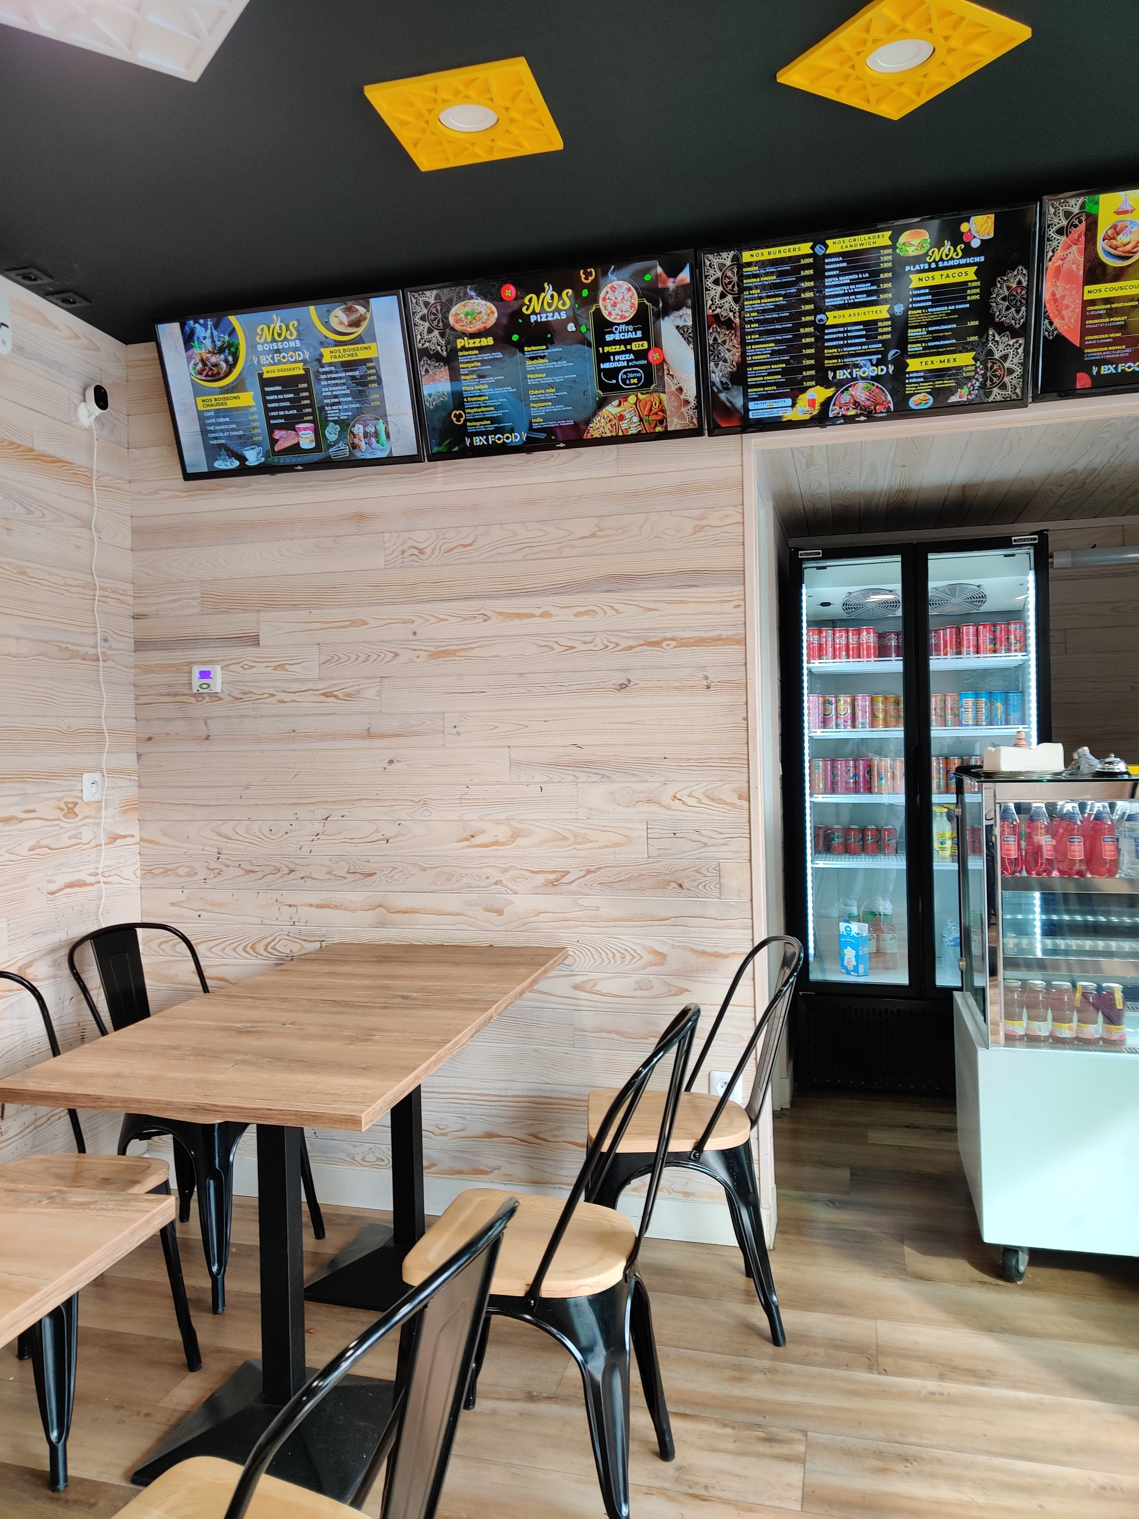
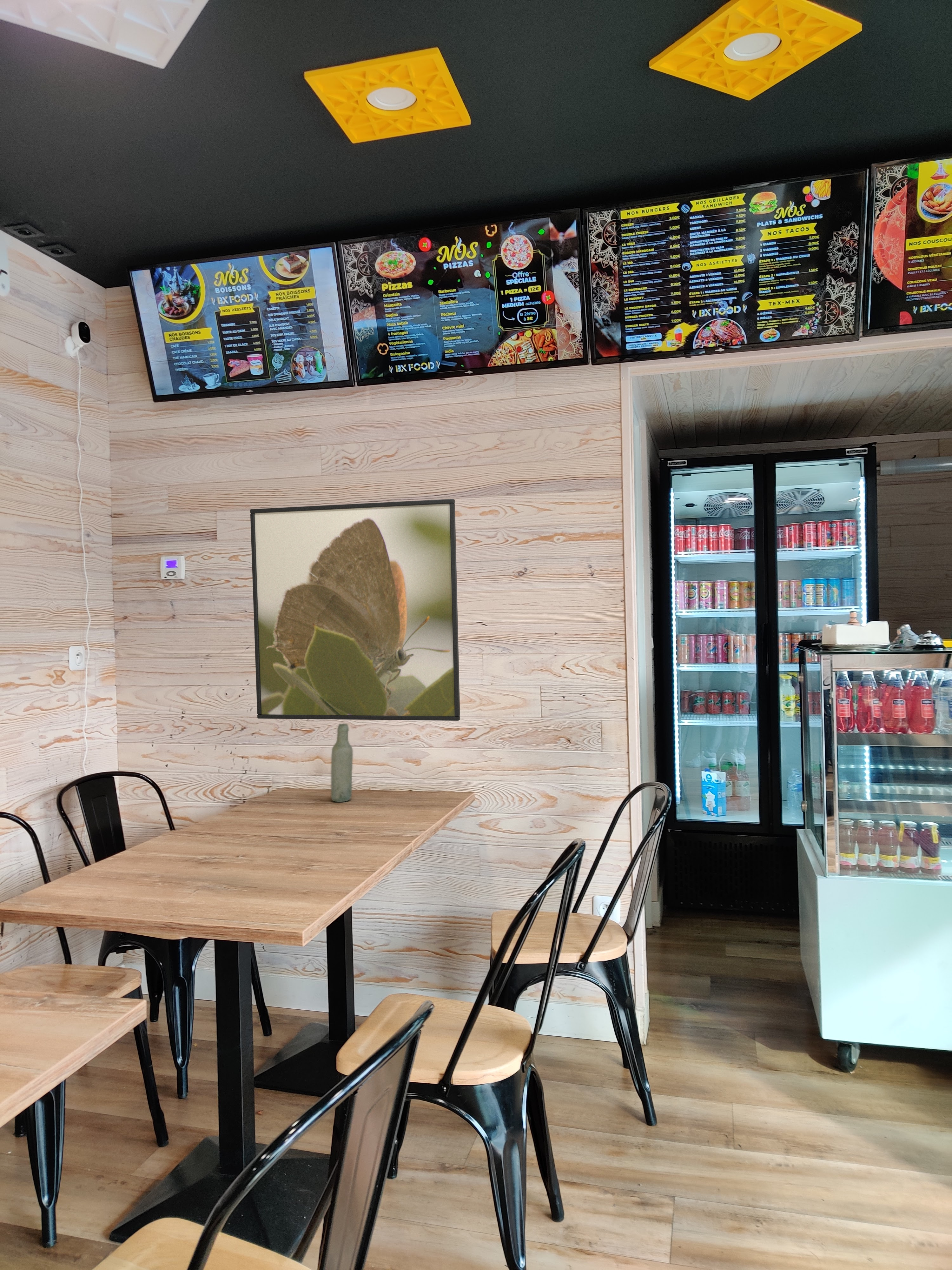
+ bottle (341, 762)
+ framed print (353, 612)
